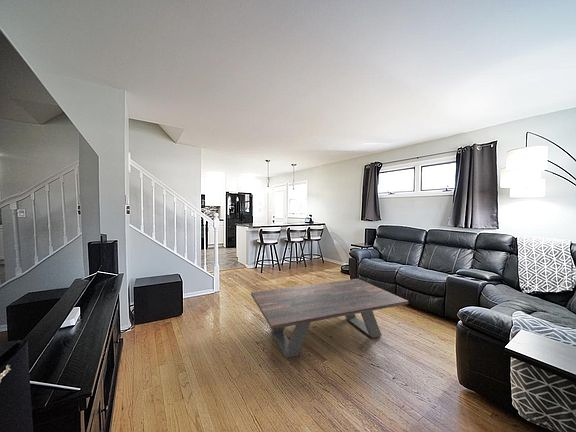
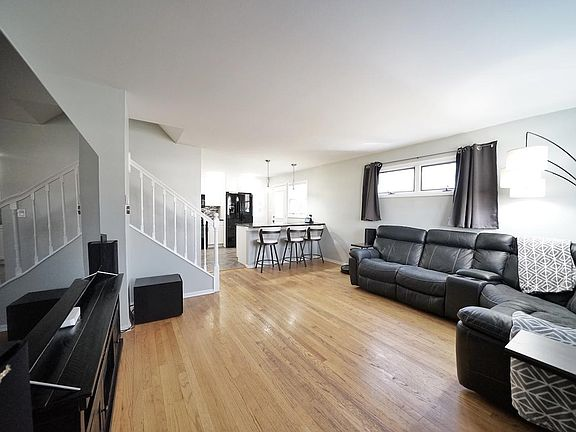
- coffee table (325, 315)
